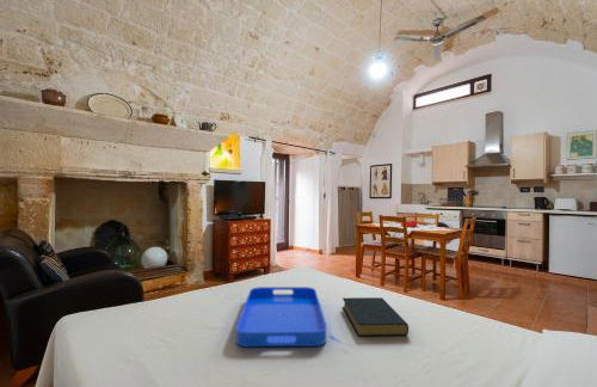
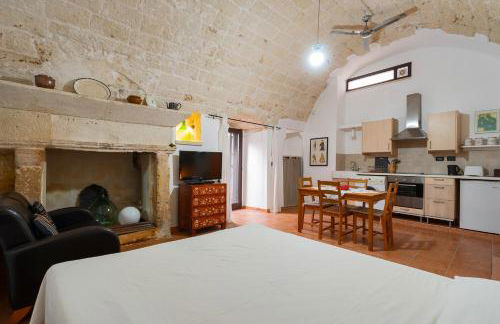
- hardback book (371, 314)
- serving tray (282, 311)
